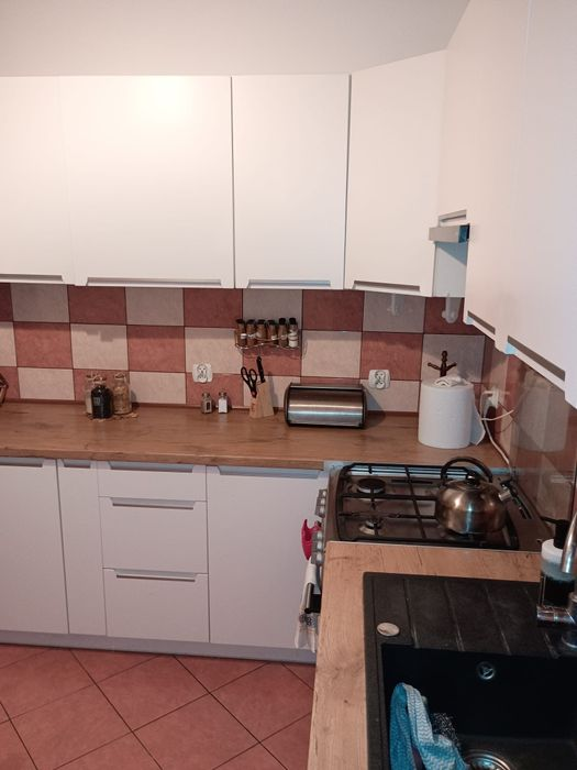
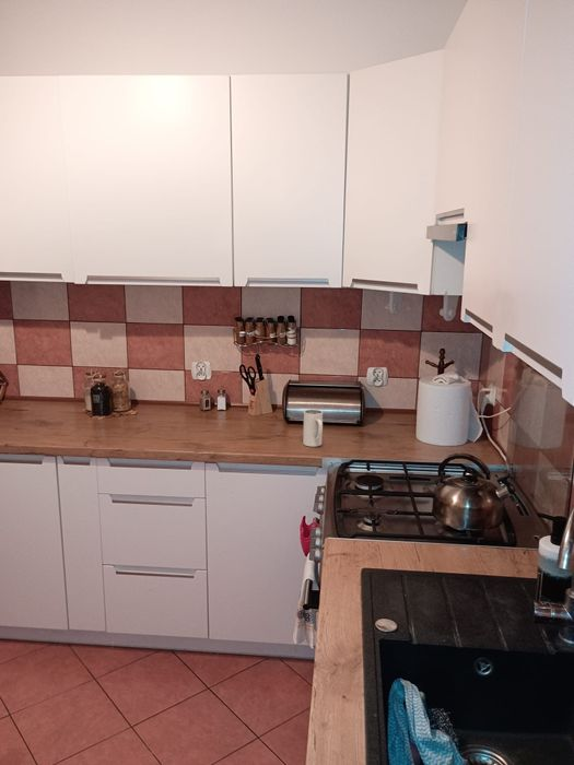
+ mug (314, 428)
